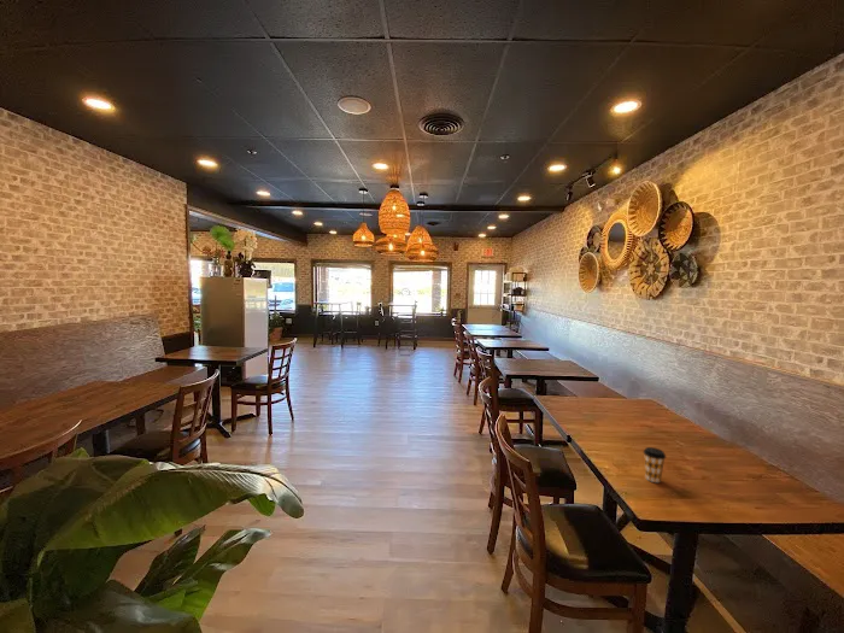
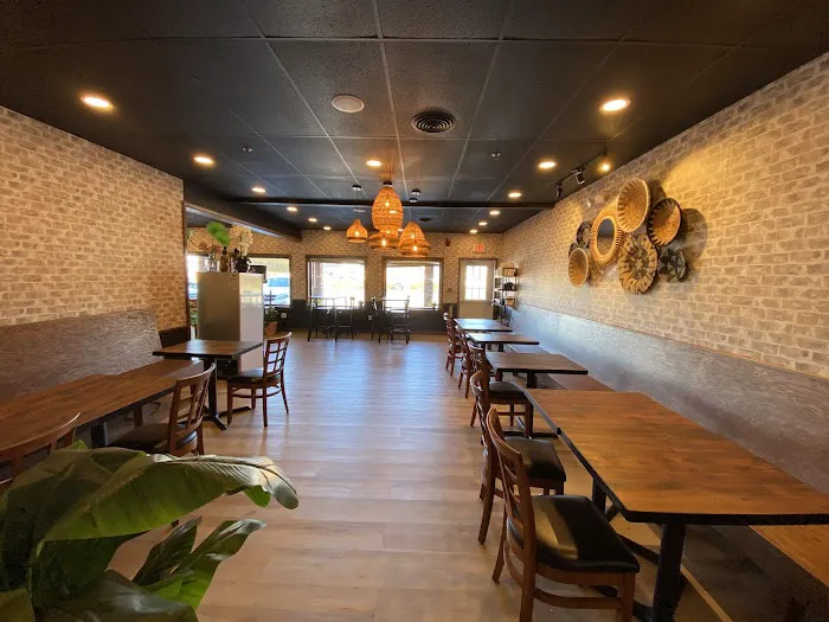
- coffee cup (653, 464)
